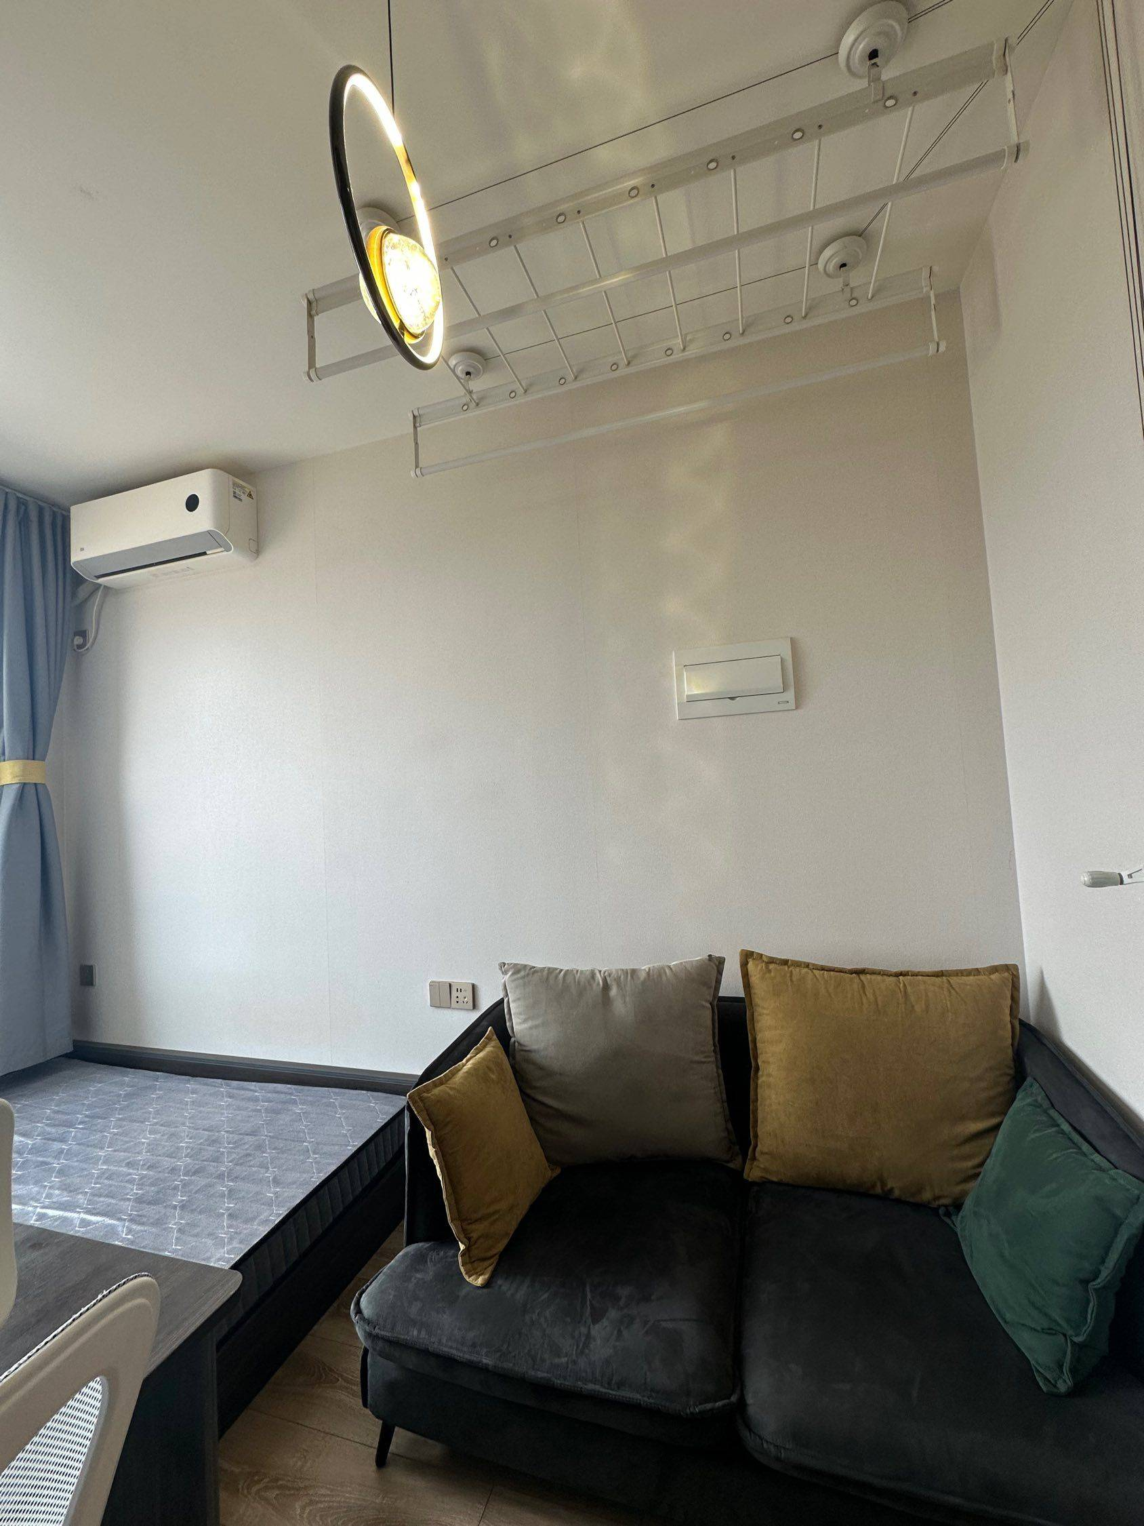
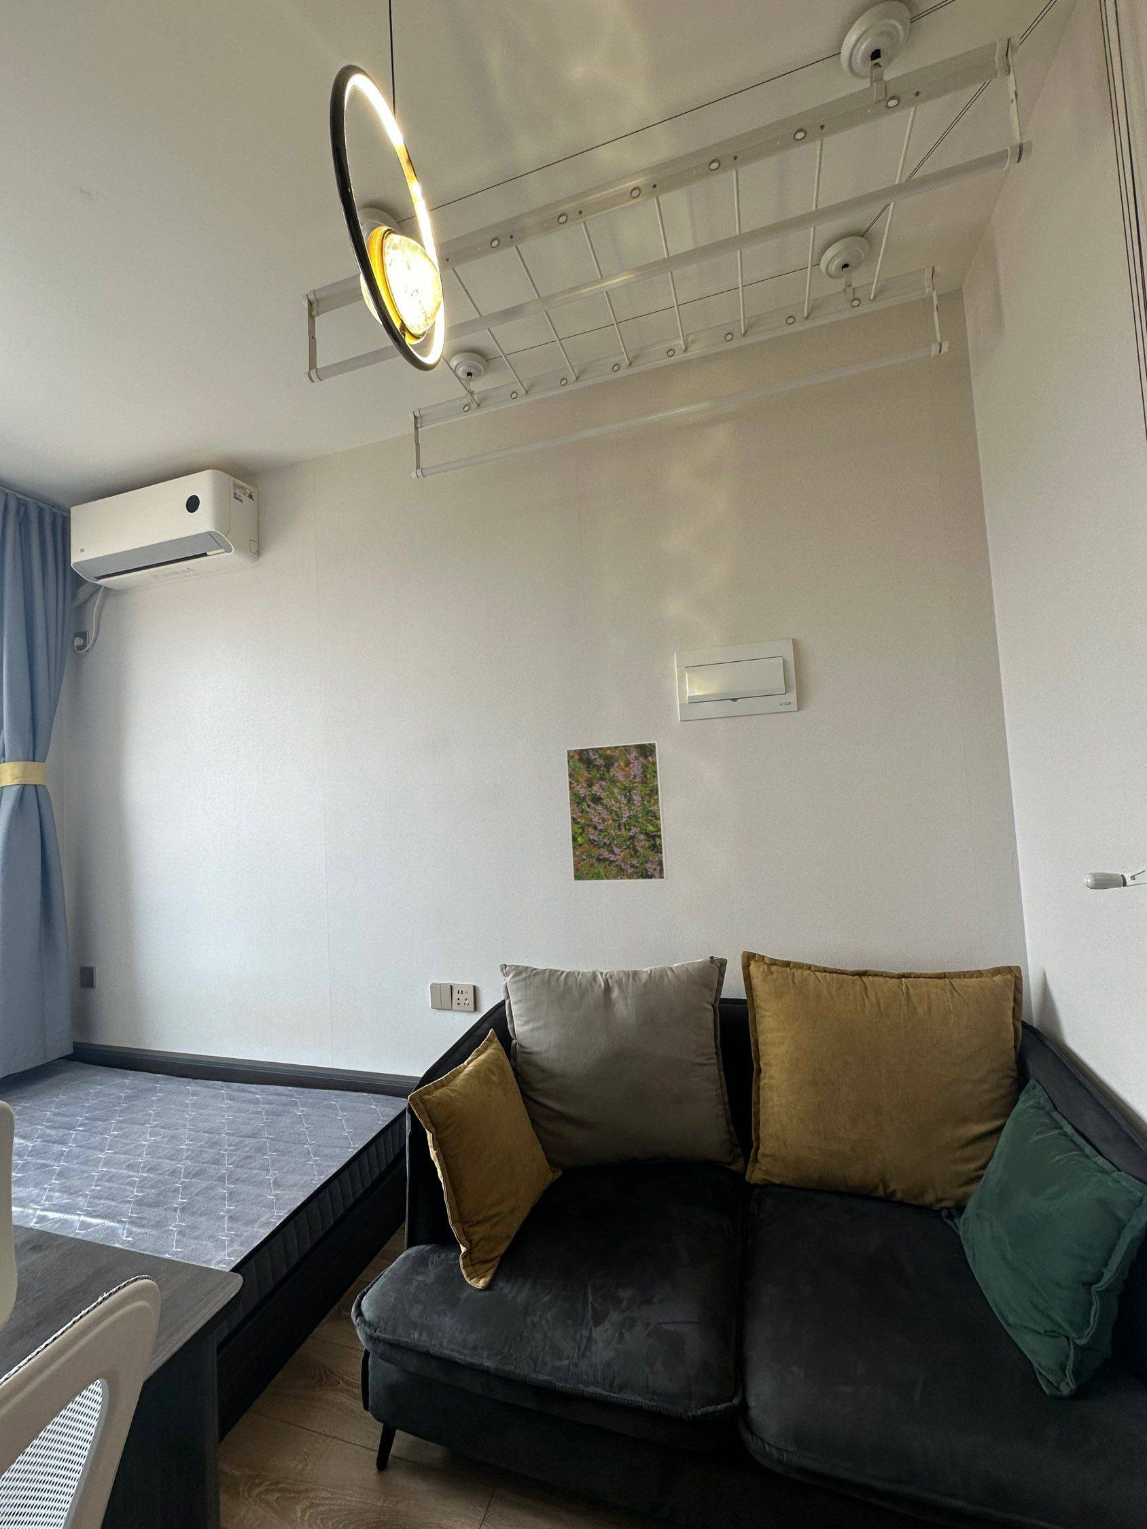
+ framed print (614, 812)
